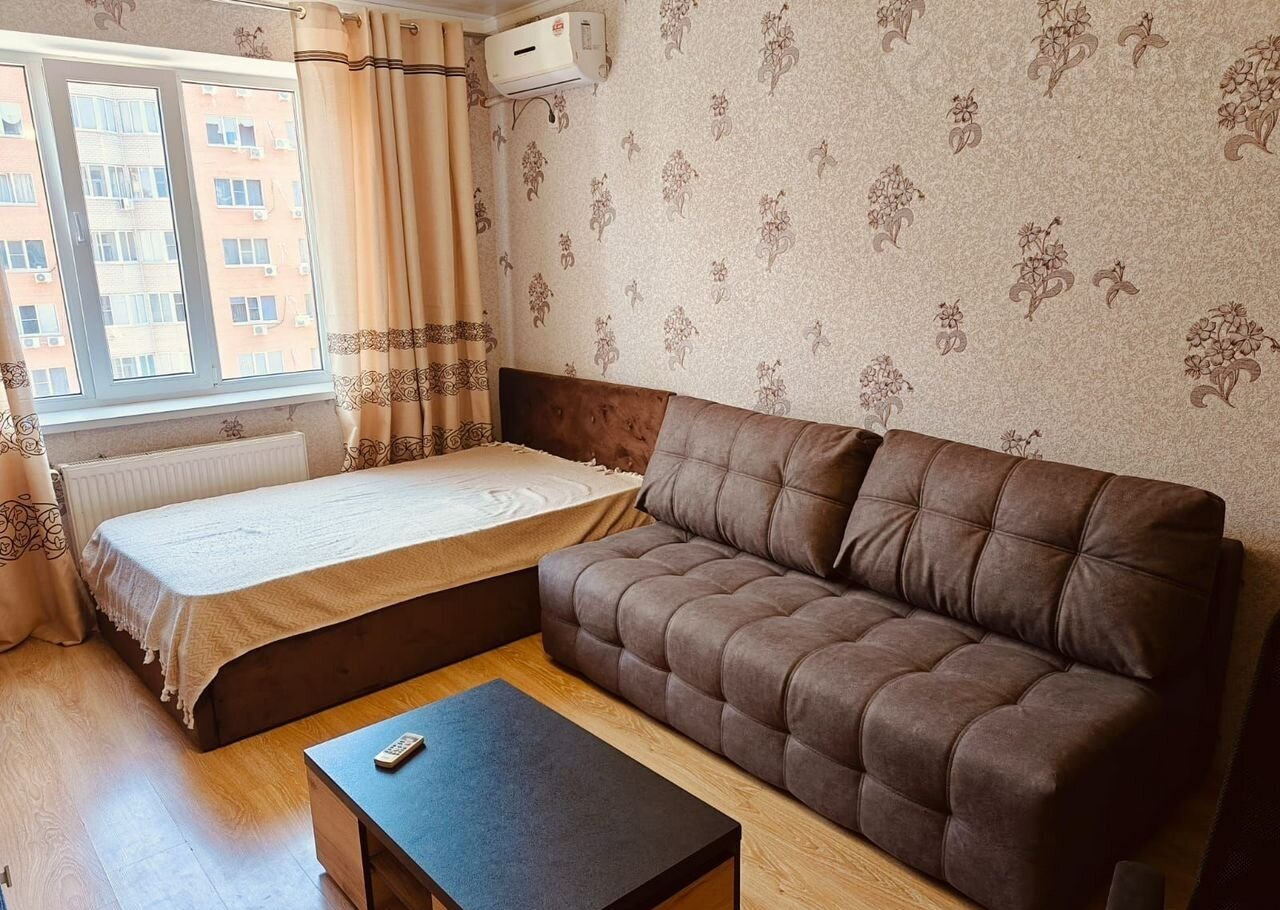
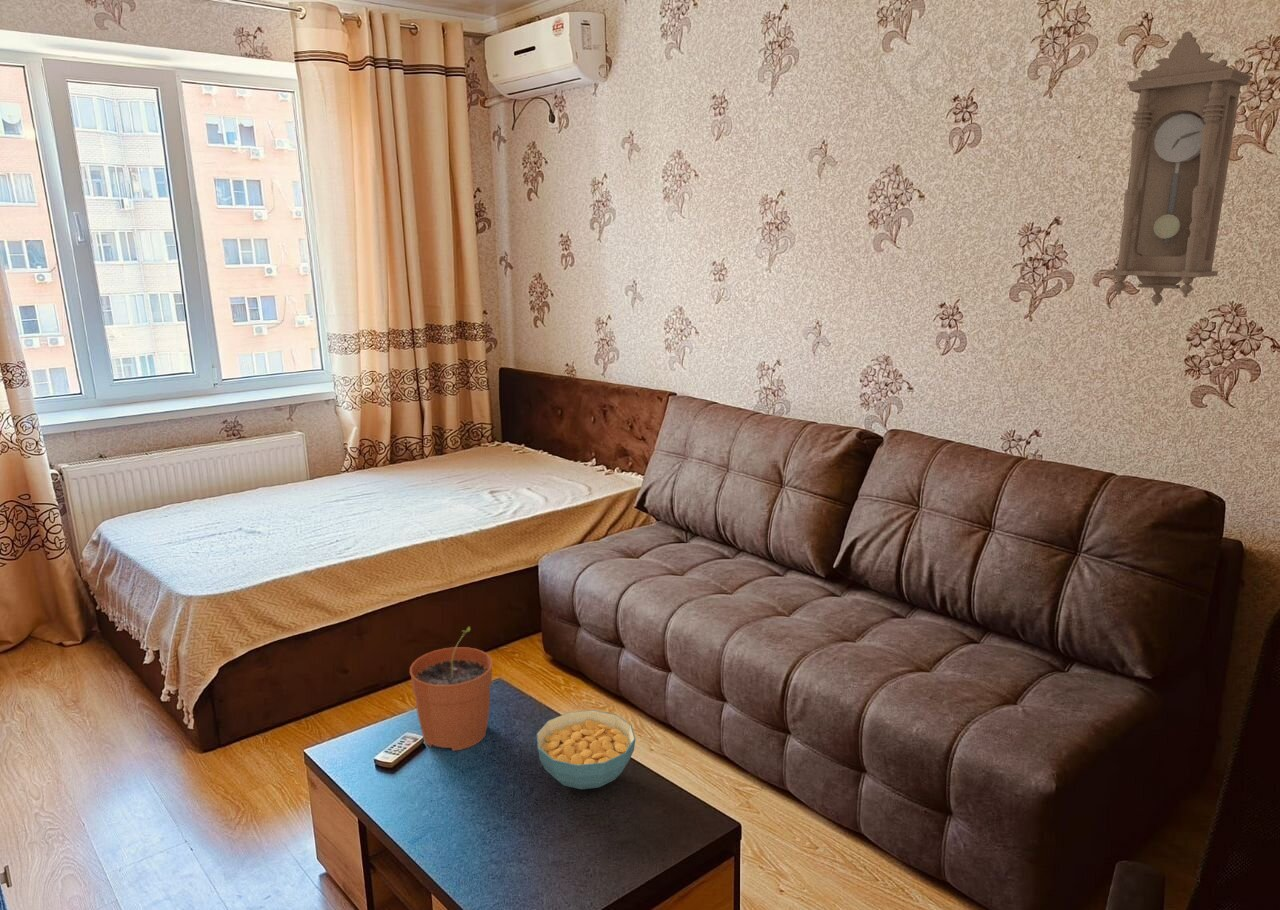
+ cereal bowl (586, 757)
+ plant pot (452, 682)
+ pendulum clock (1175, 175)
